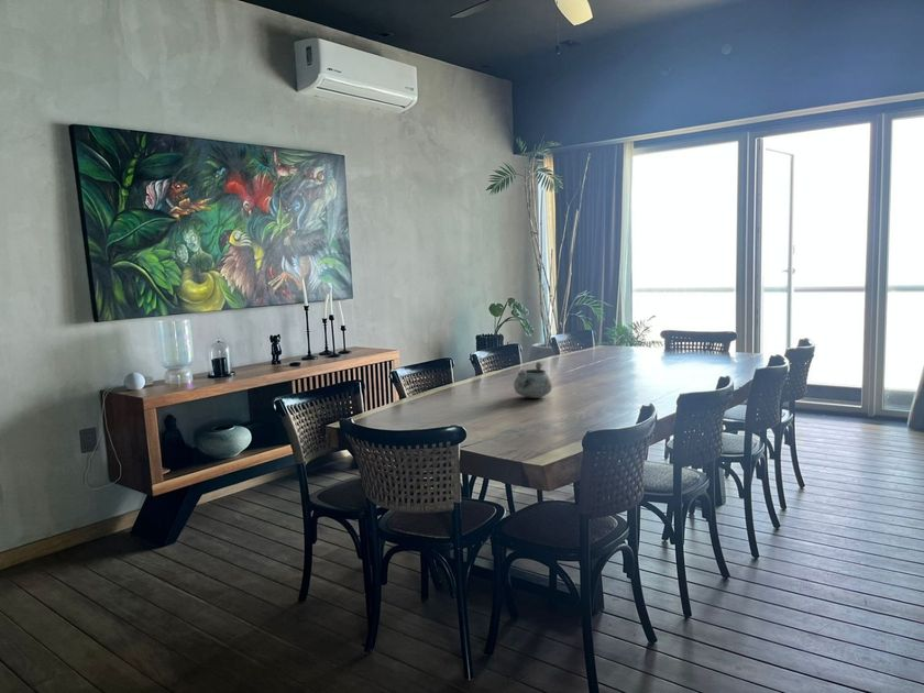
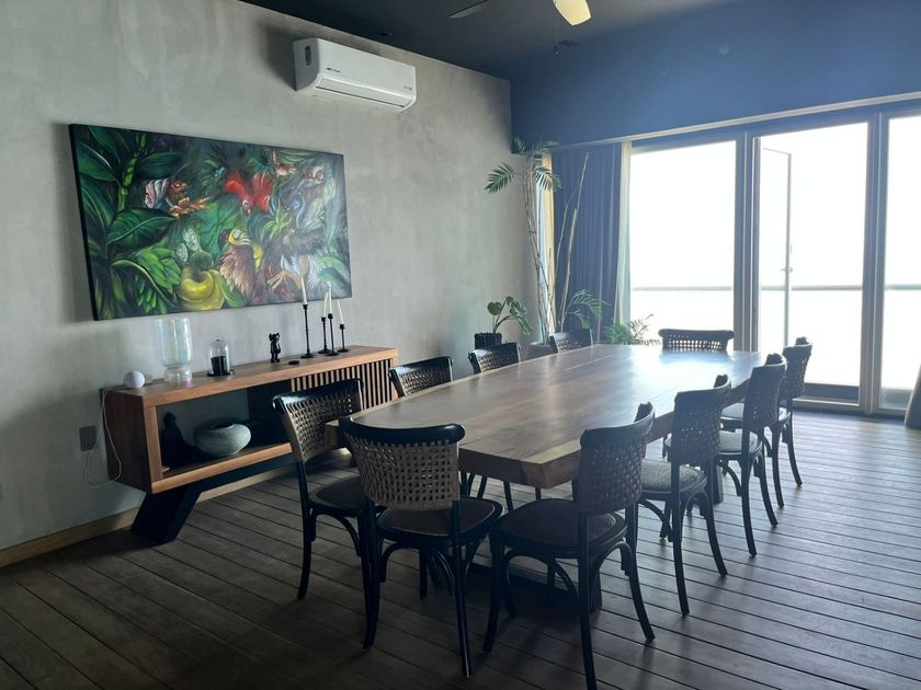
- decorative bowl (532, 381)
